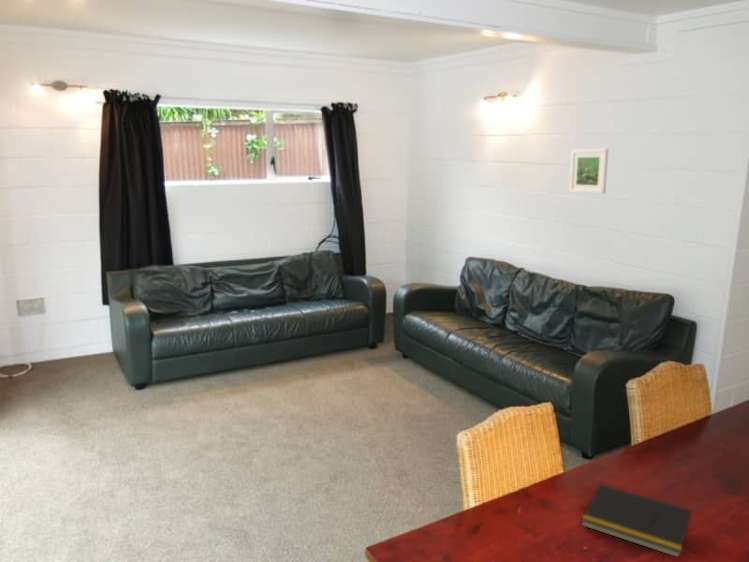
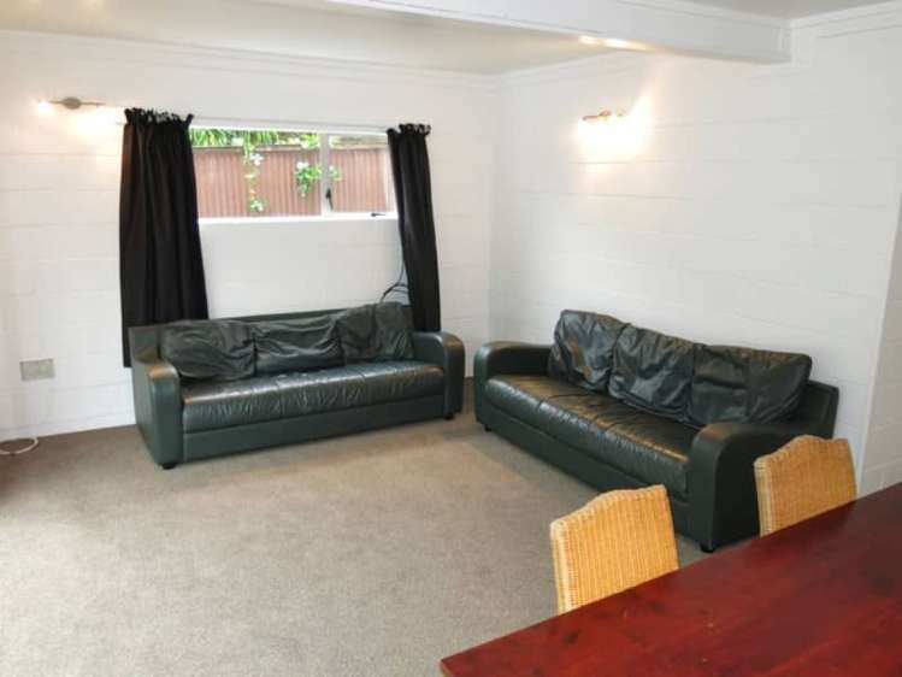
- notepad (636, 517)
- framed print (588, 171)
